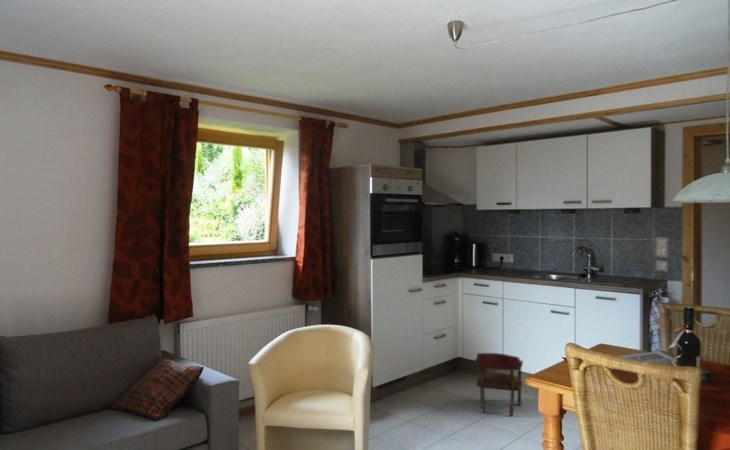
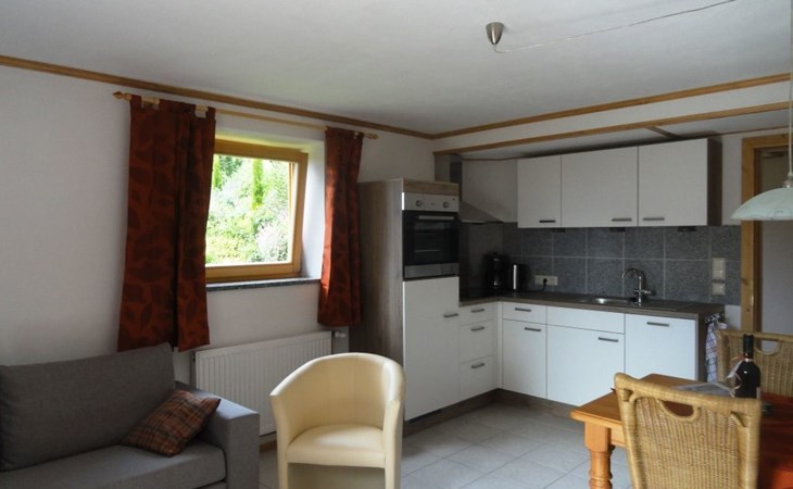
- stool (498, 378)
